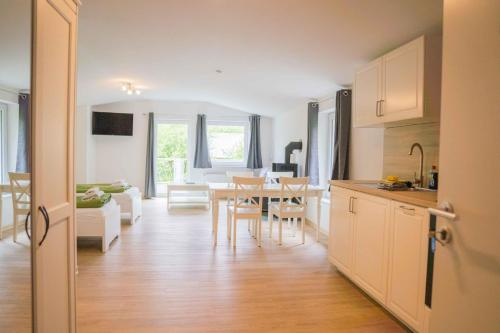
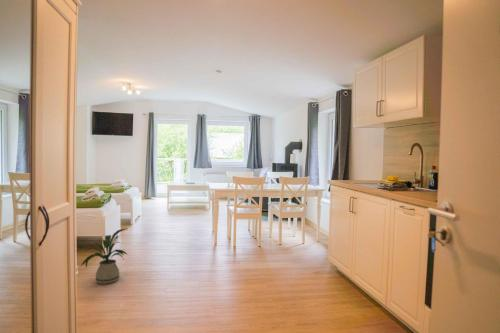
+ house plant (102, 255)
